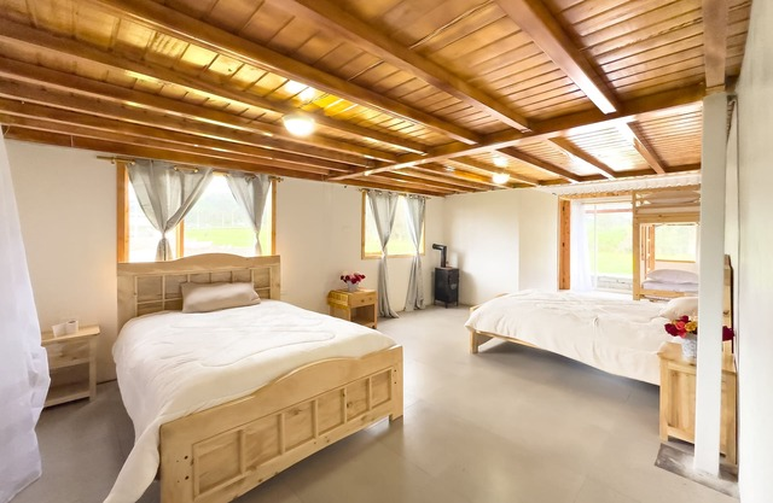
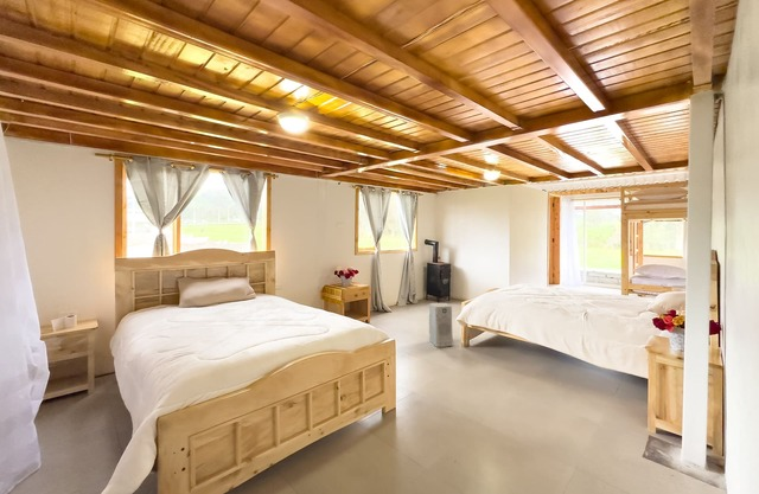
+ air purifier (440, 323)
